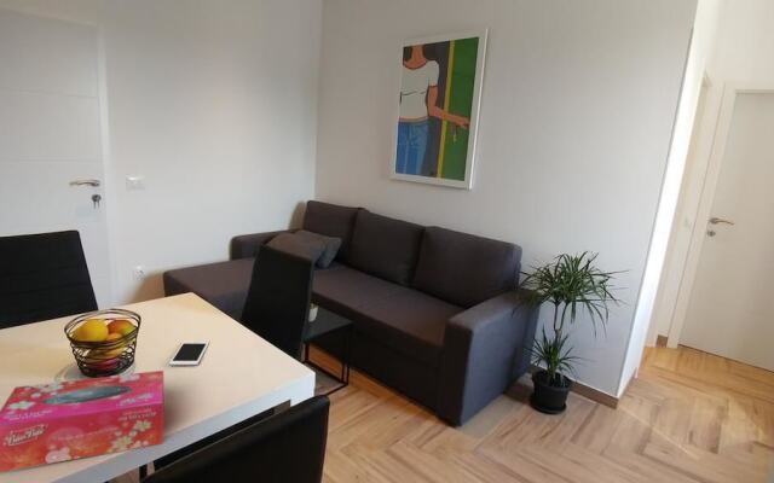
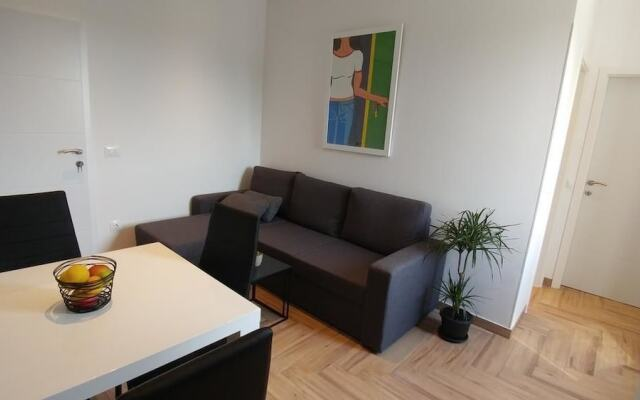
- tissue box (88, 415)
- cell phone (190, 351)
